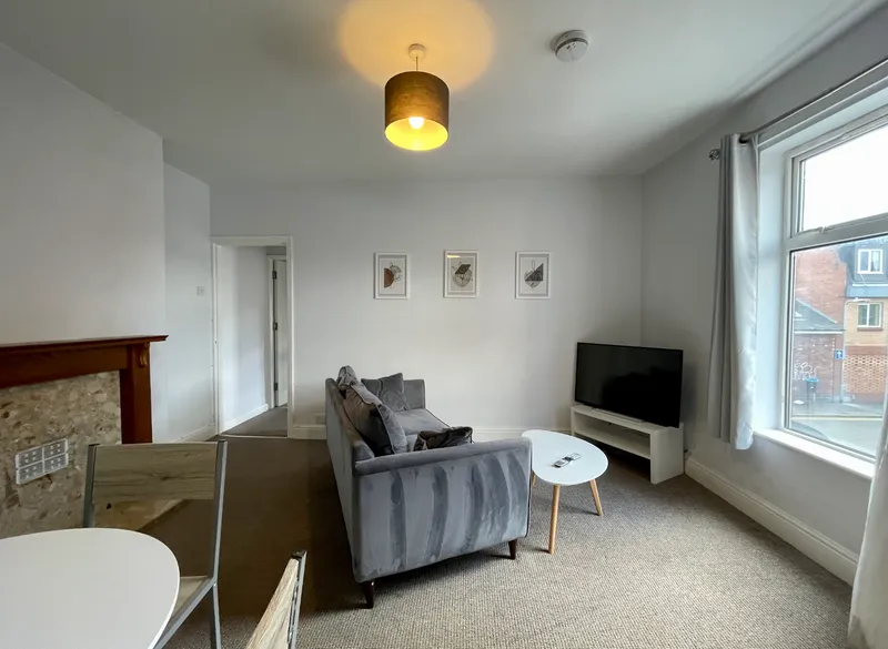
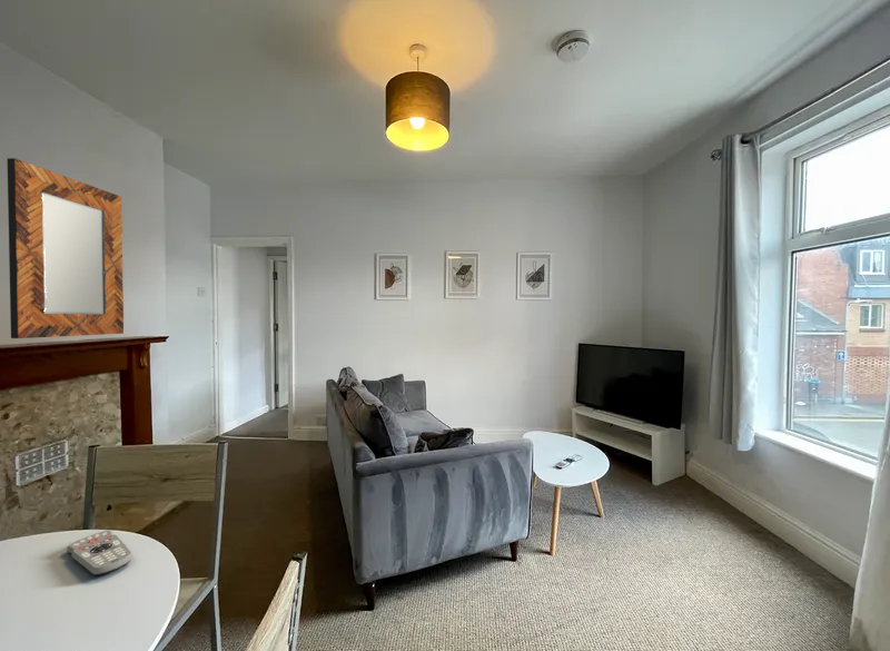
+ remote control (101, 552)
+ home mirror (73, 258)
